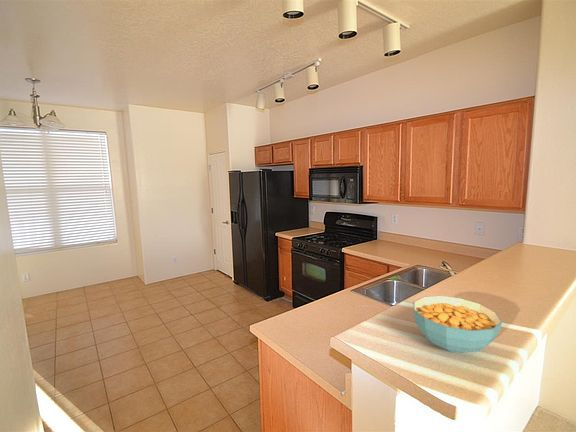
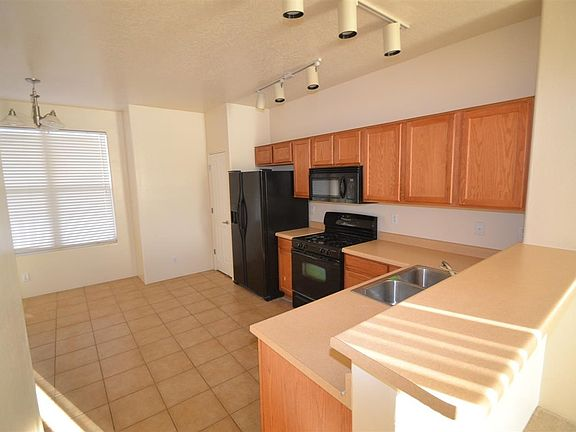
- cereal bowl (453, 328)
